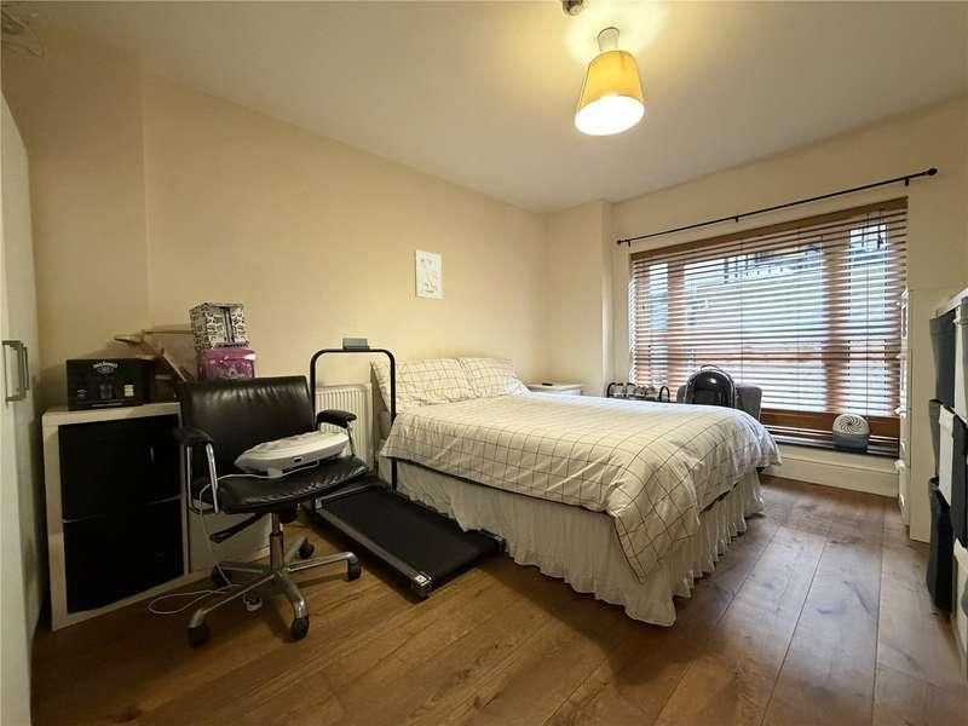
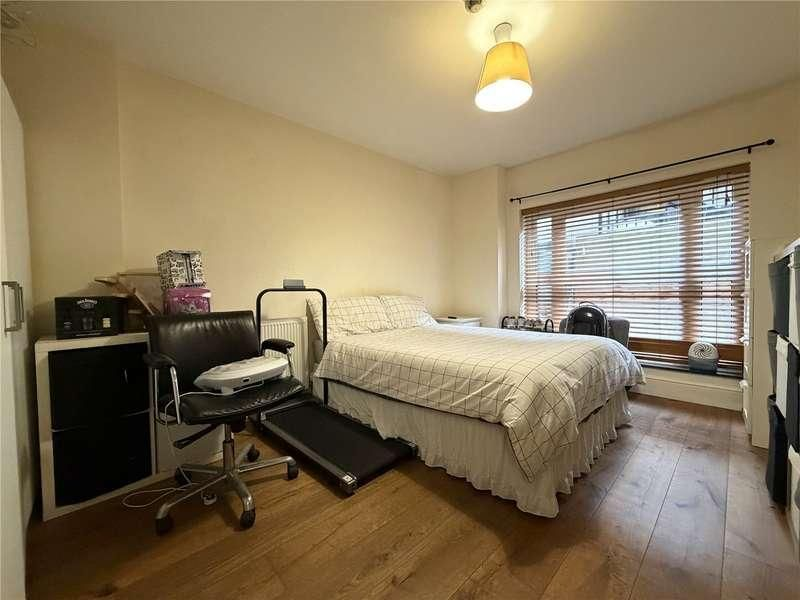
- wall art (428, 275)
